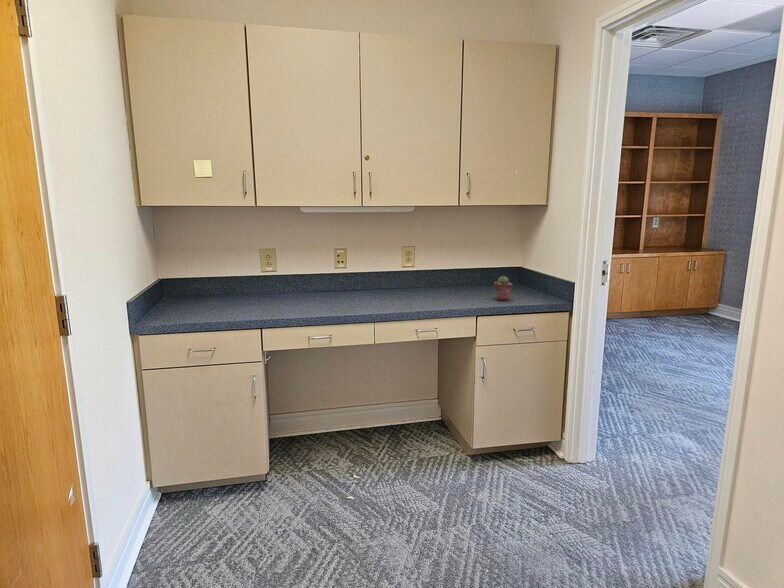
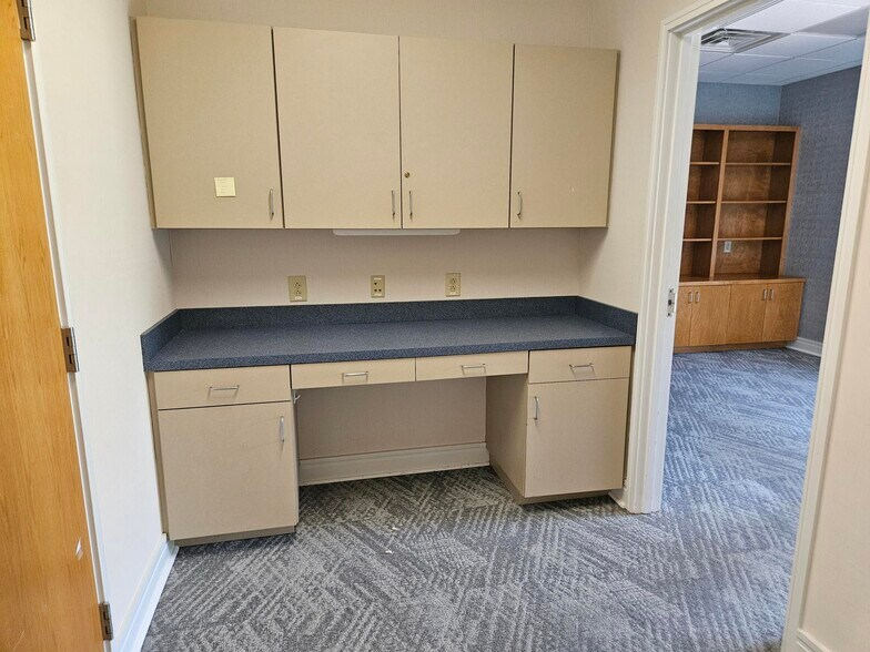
- potted succulent (503, 287)
